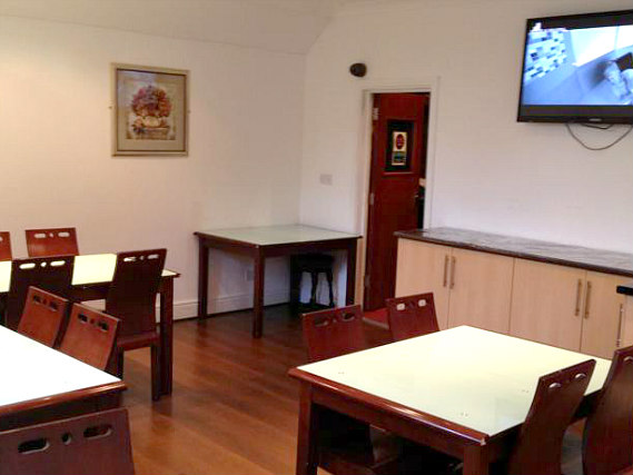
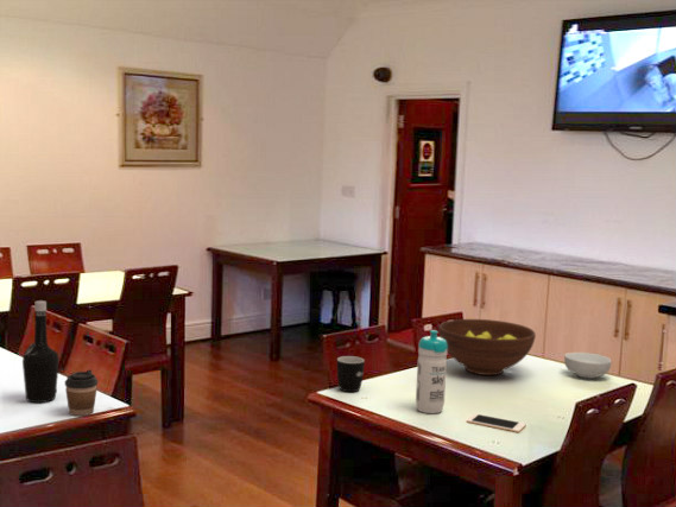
+ mug (352, 373)
+ fruit bowl (485, 349)
+ bottle (40, 350)
+ water bottle (431, 370)
+ coffee cup (81, 391)
+ cell phone (495, 423)
+ cereal bowl (587, 366)
